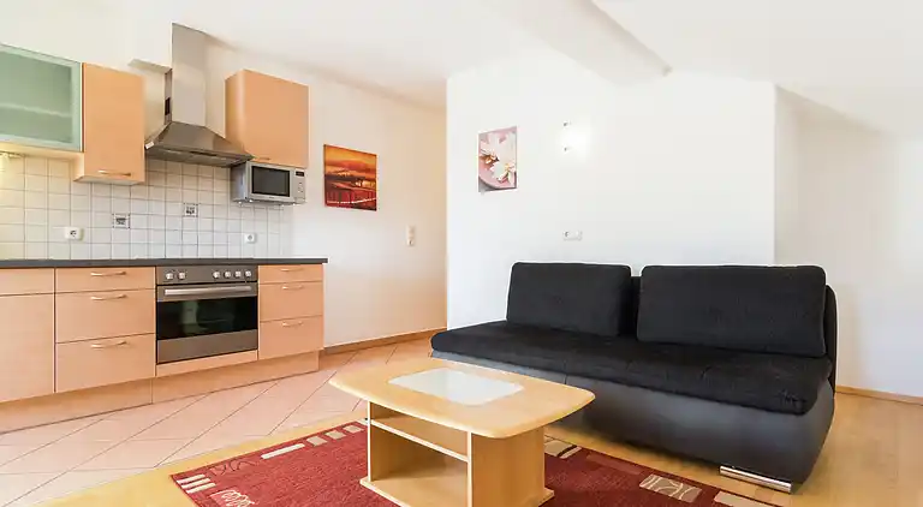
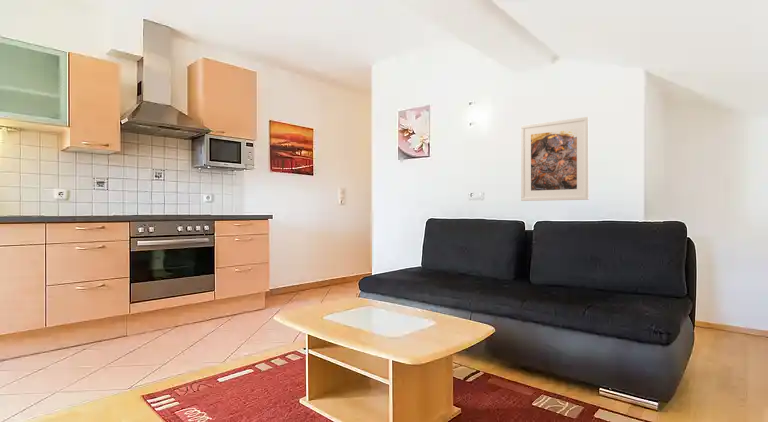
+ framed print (553, 160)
